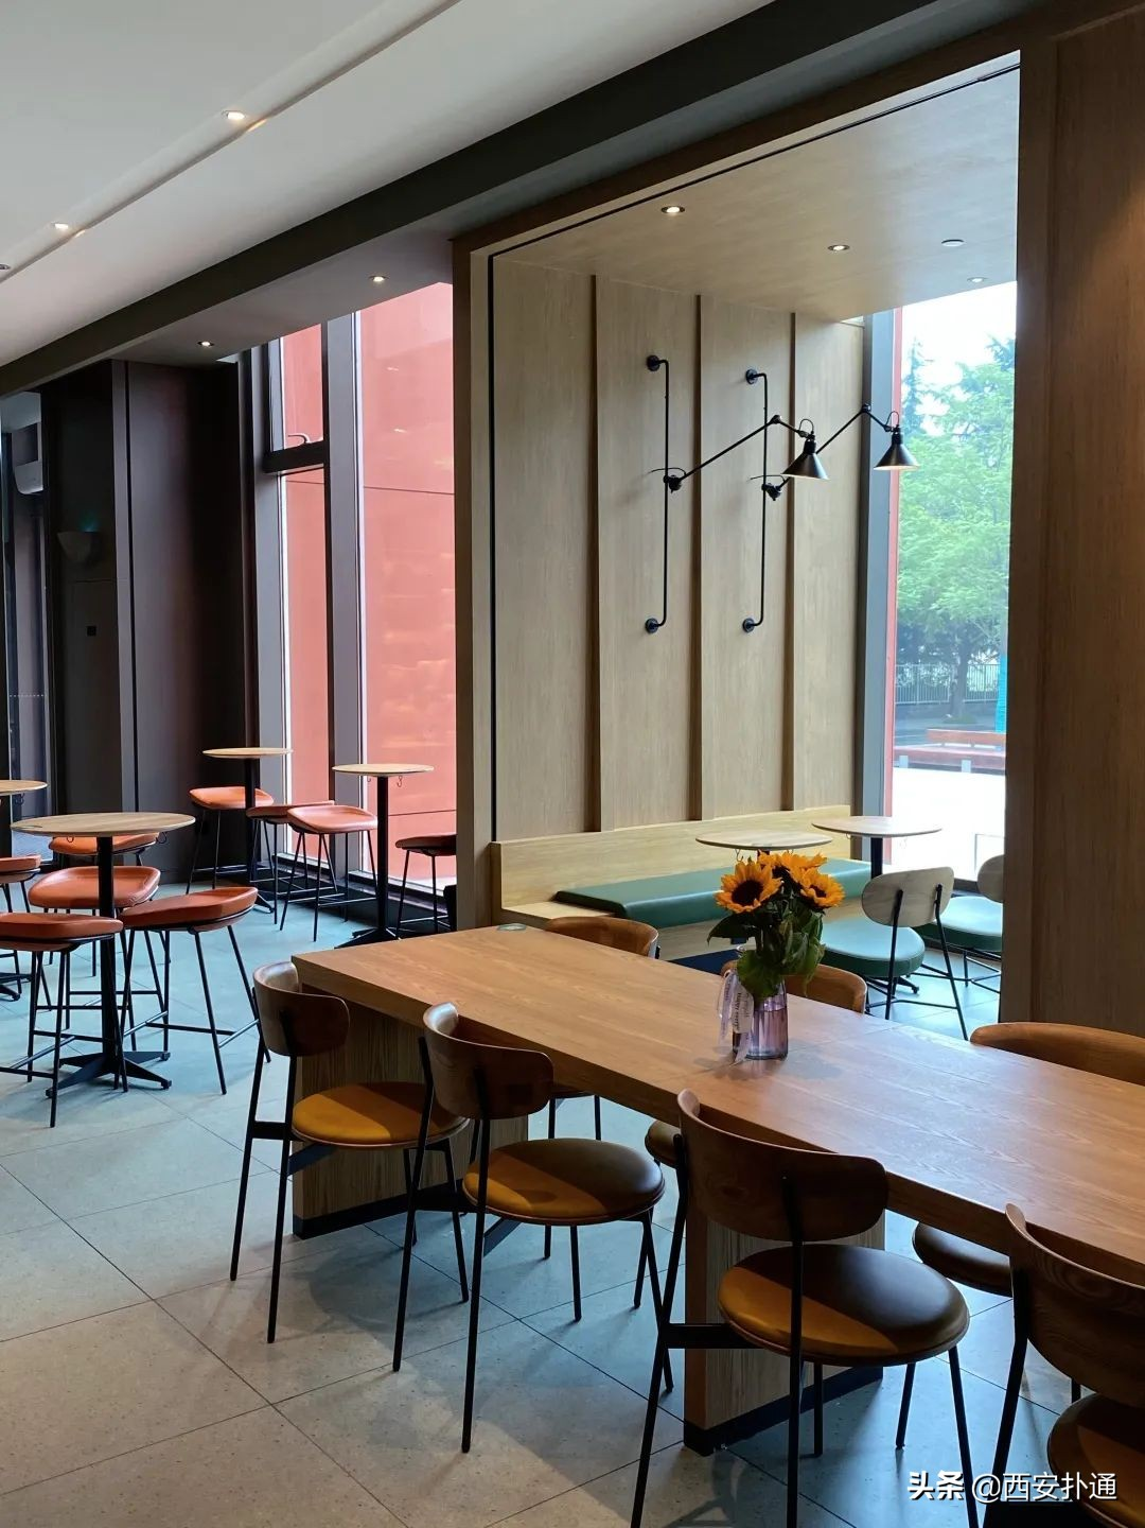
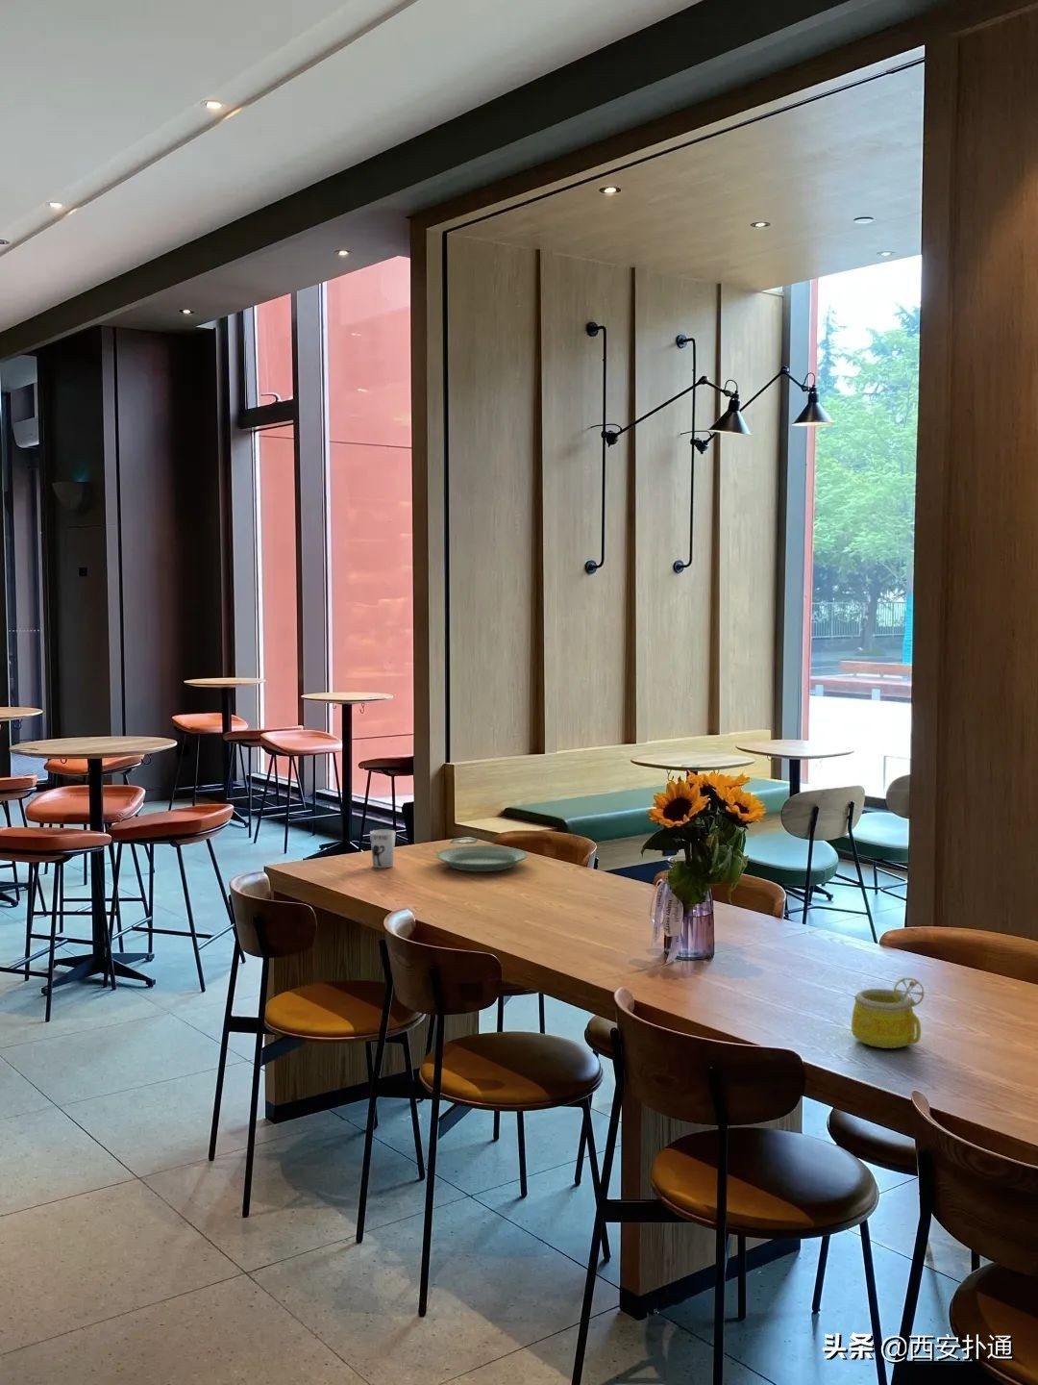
+ mug (888, 1009)
+ cup (383, 848)
+ plate (482, 859)
